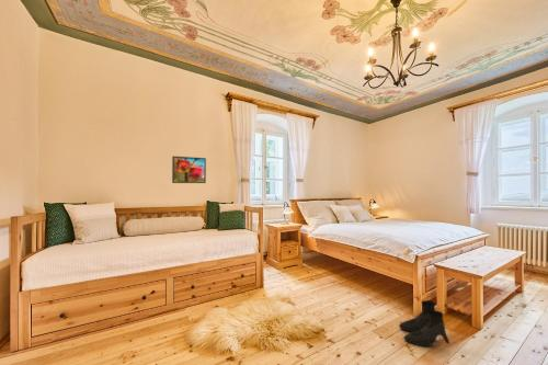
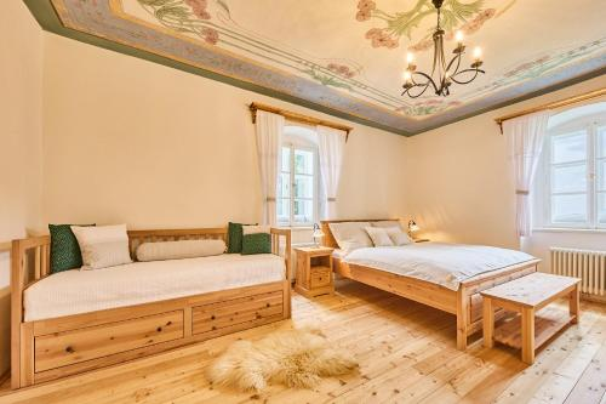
- boots (422, 320)
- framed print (190, 170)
